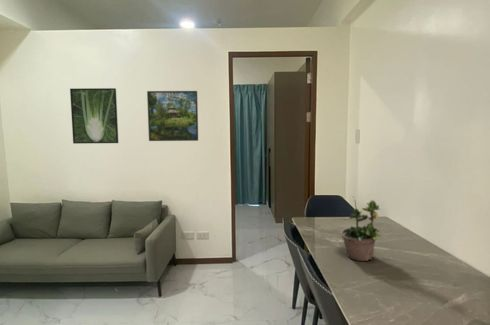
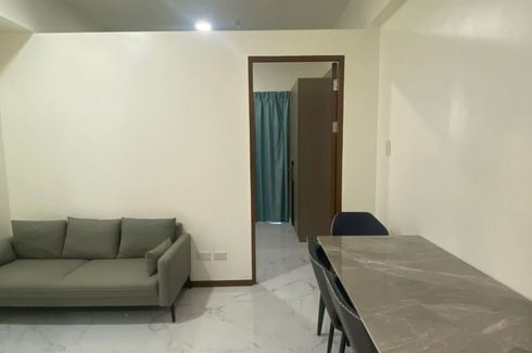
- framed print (173, 116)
- potted plant (358, 226)
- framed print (94, 116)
